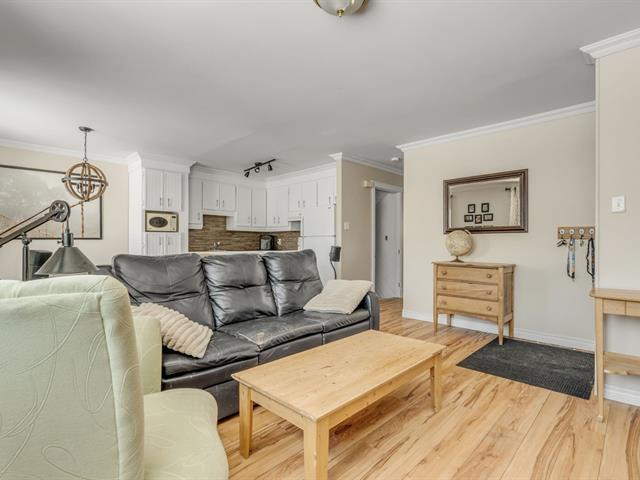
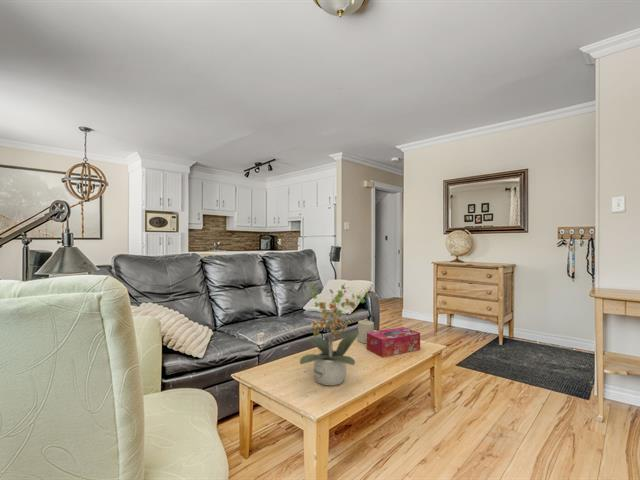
+ tissue box (393, 341)
+ potted plant (331, 331)
+ candle (365, 329)
